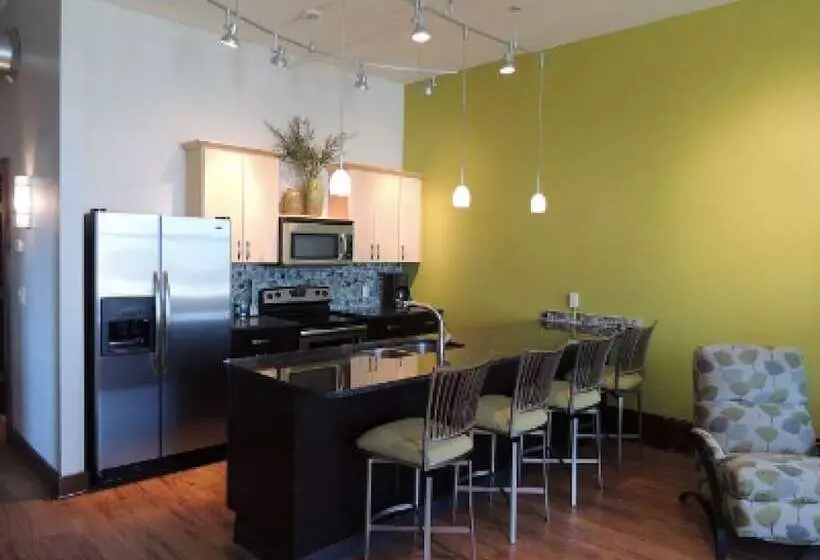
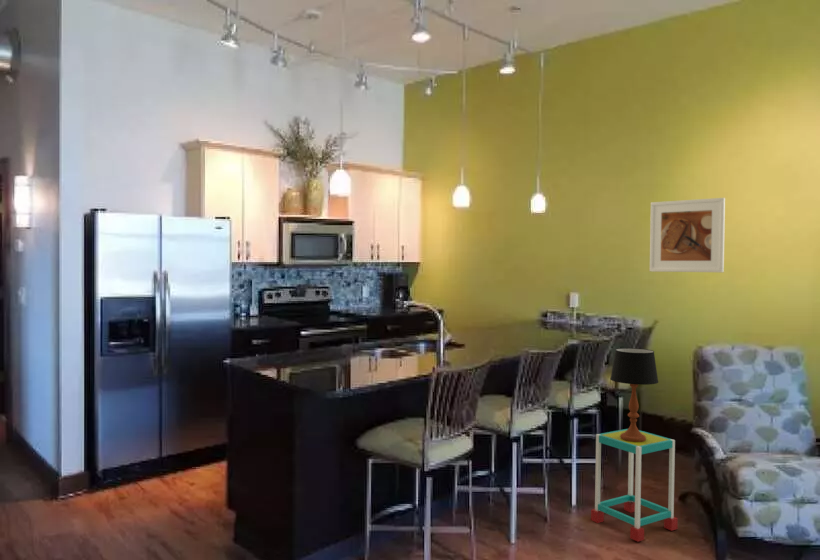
+ table lamp (633, 394)
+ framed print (685, 236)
+ side table (635, 480)
